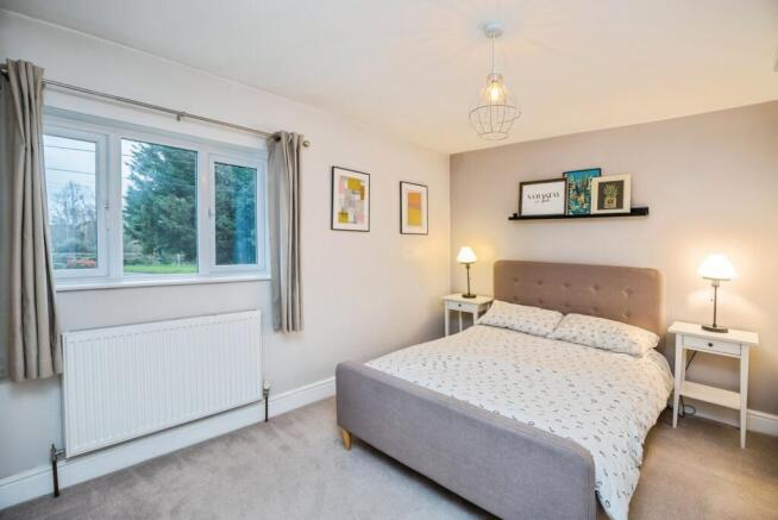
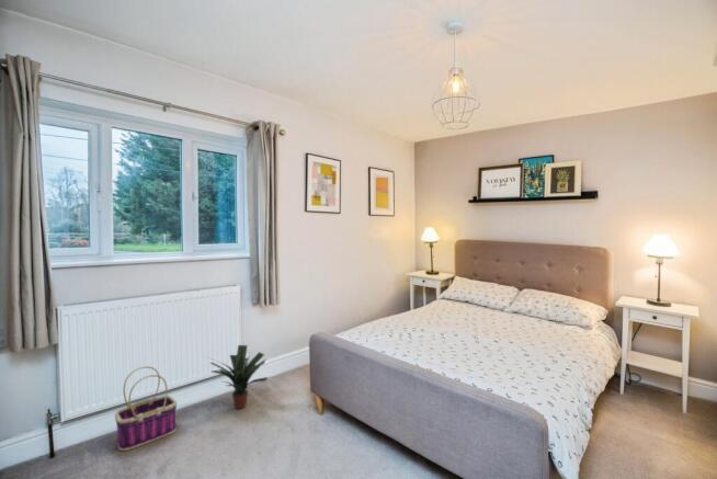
+ potted plant (235, 376)
+ basket (146, 403)
